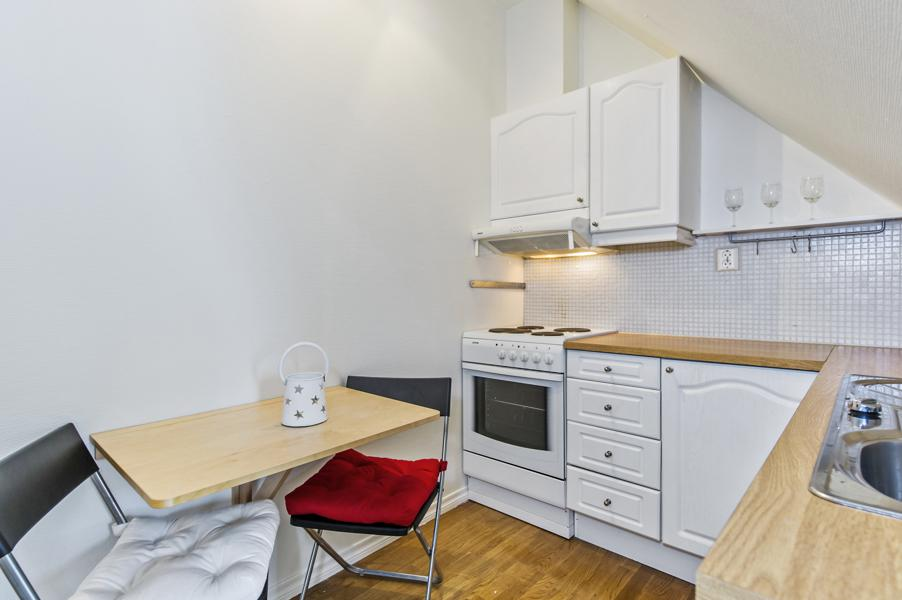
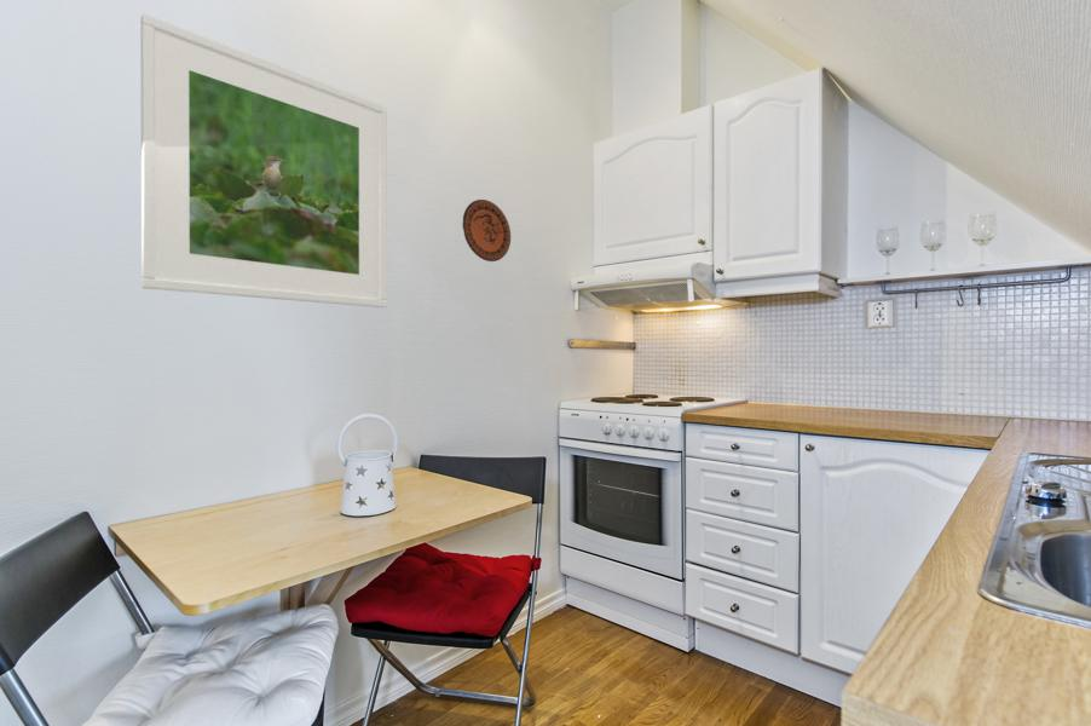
+ decorative plate (486, 230)
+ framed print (282, 184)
